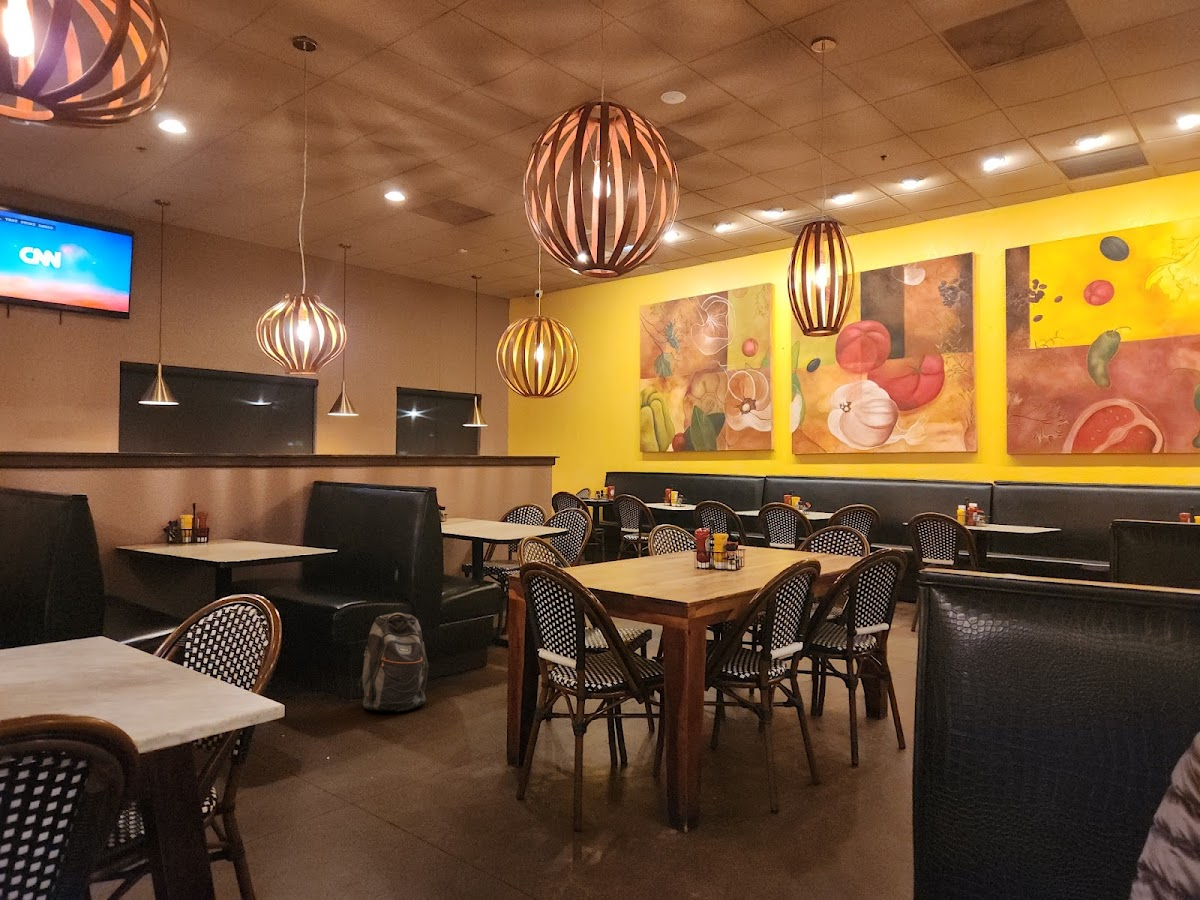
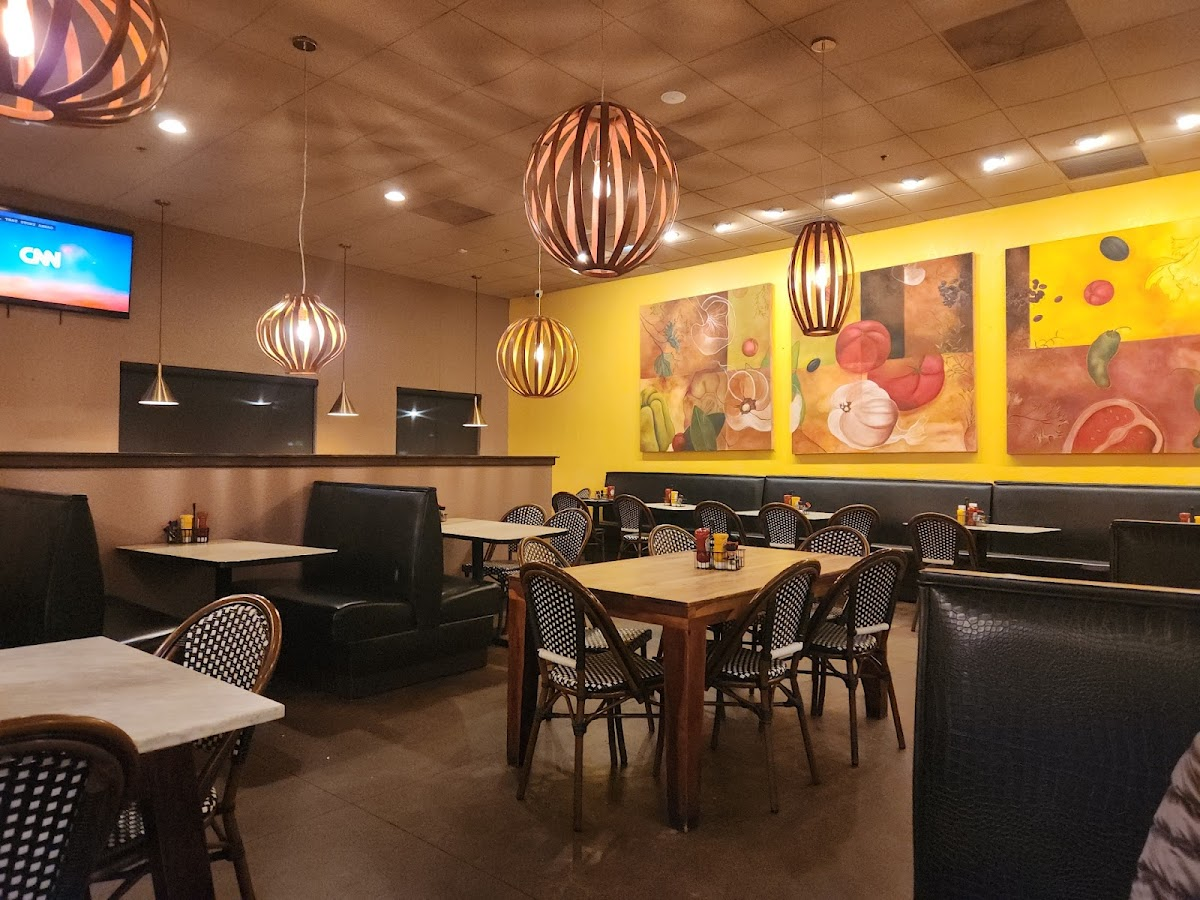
- backpack (396, 658)
